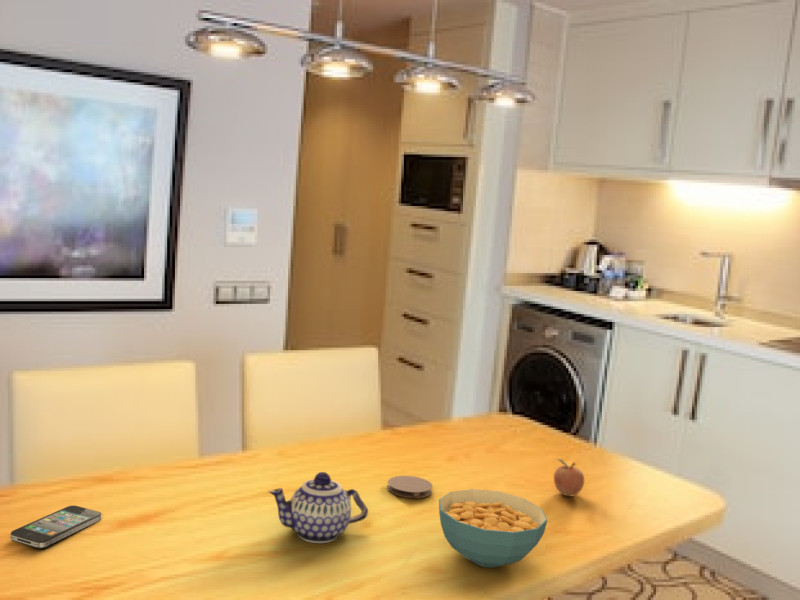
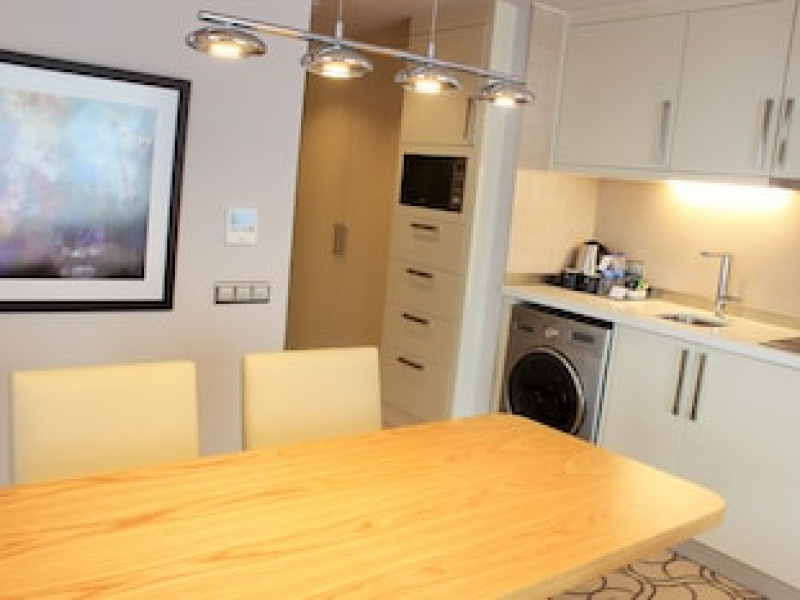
- smartphone (57, 525)
- teapot (319, 504)
- fruit (568, 477)
- cereal bowl (489, 534)
- coaster (409, 486)
